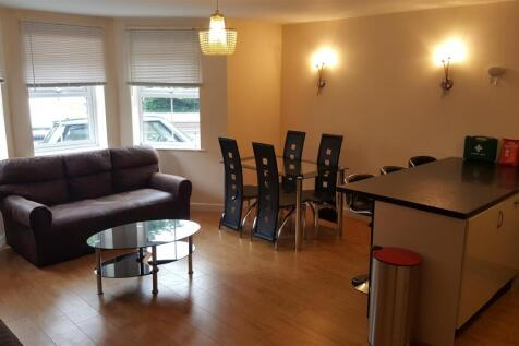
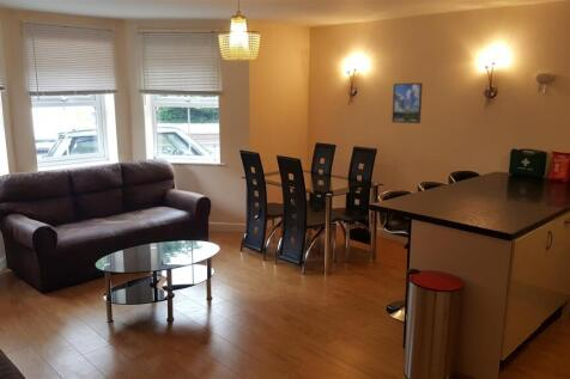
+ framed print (406, 103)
